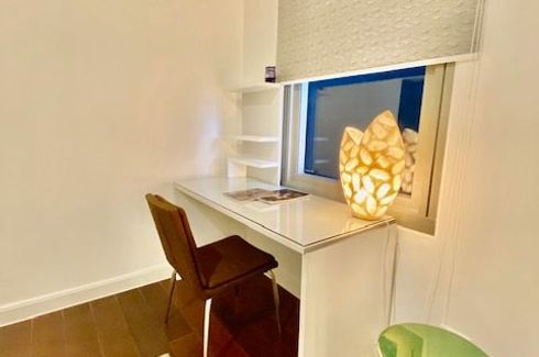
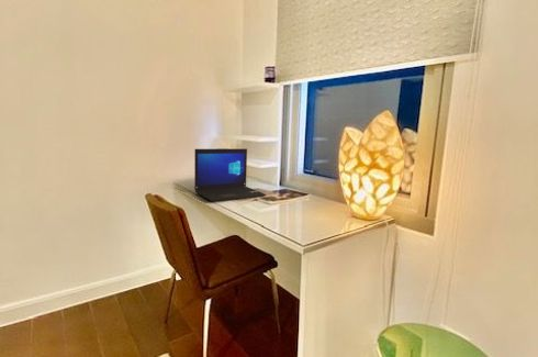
+ laptop (229, 172)
